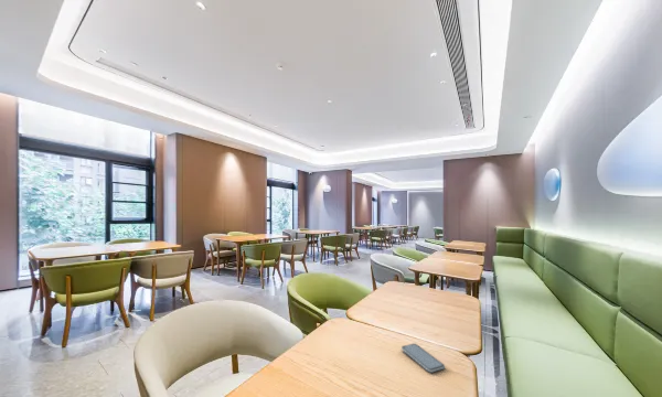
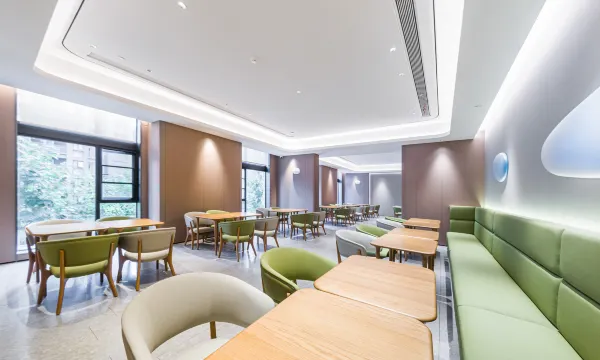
- smartphone (421, 356)
